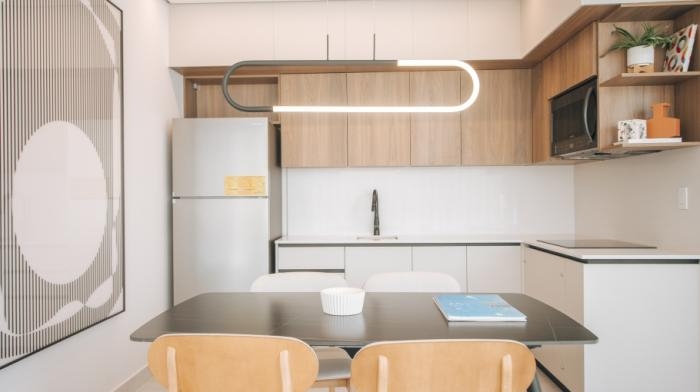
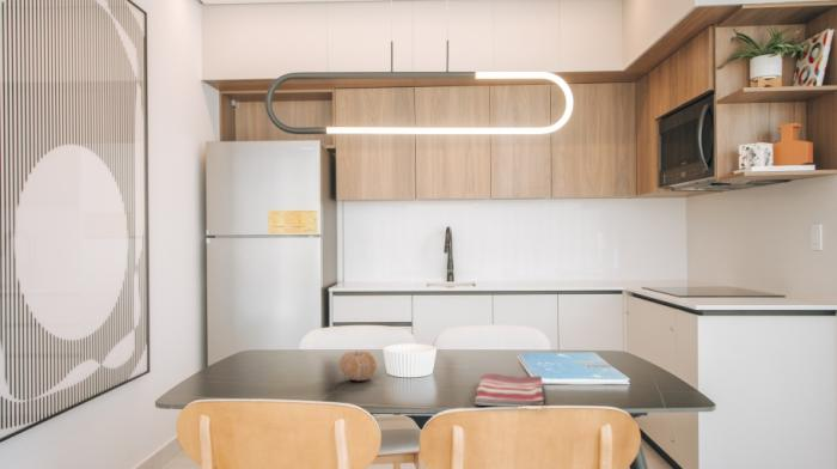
+ fruit (358, 366)
+ dish towel (509, 389)
